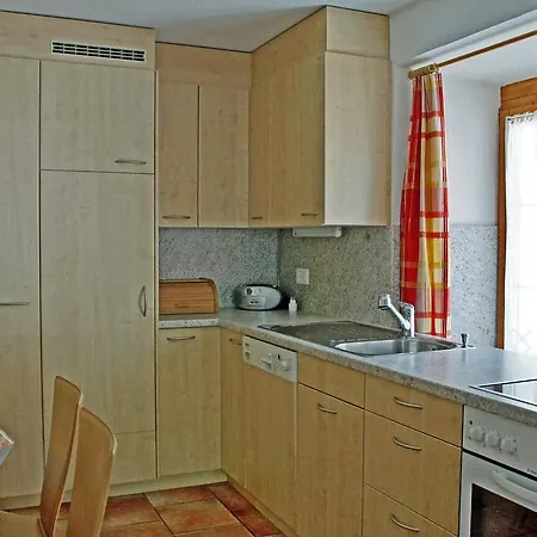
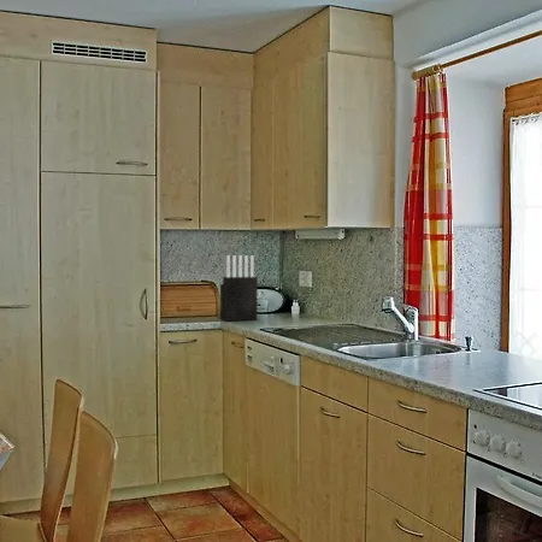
+ knife block (237, 287)
